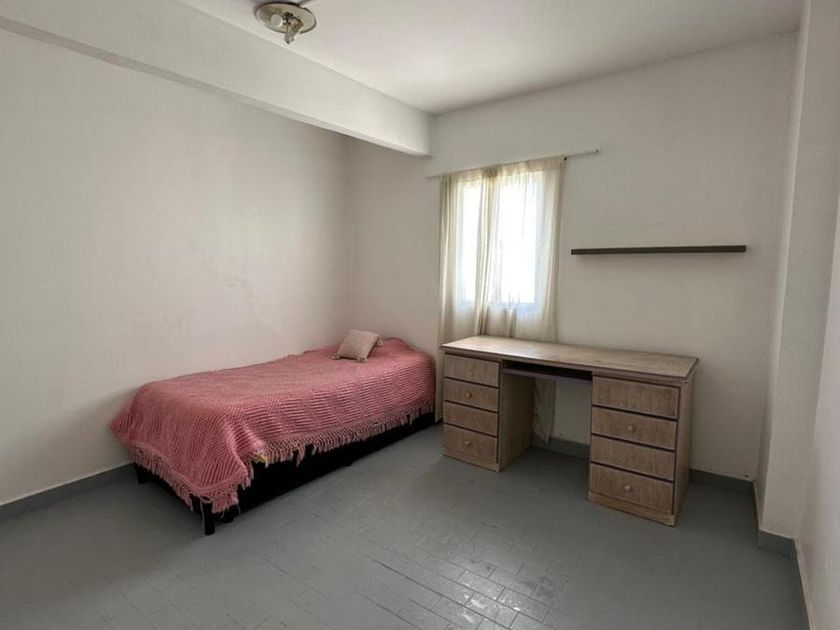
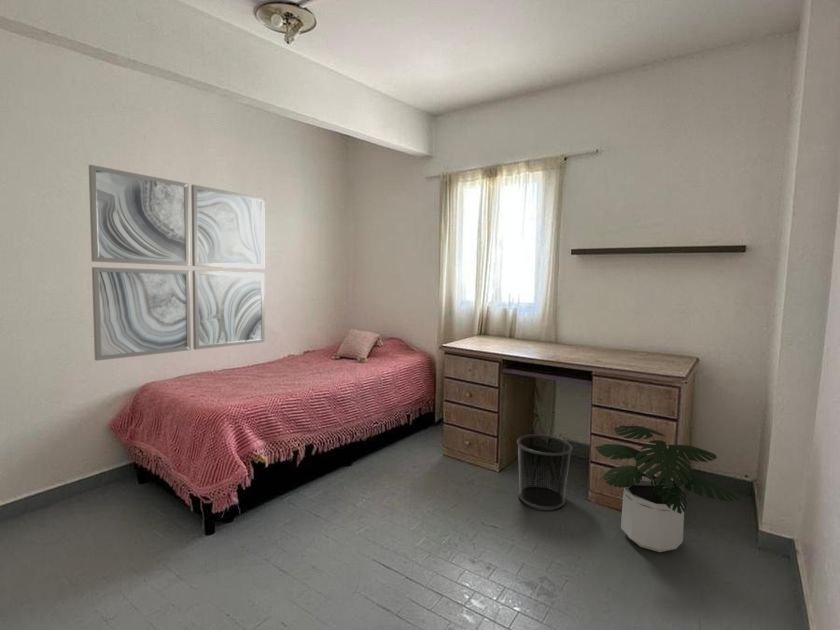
+ potted plant (656, 490)
+ wall art (189, 270)
+ waste bin (542, 470)
